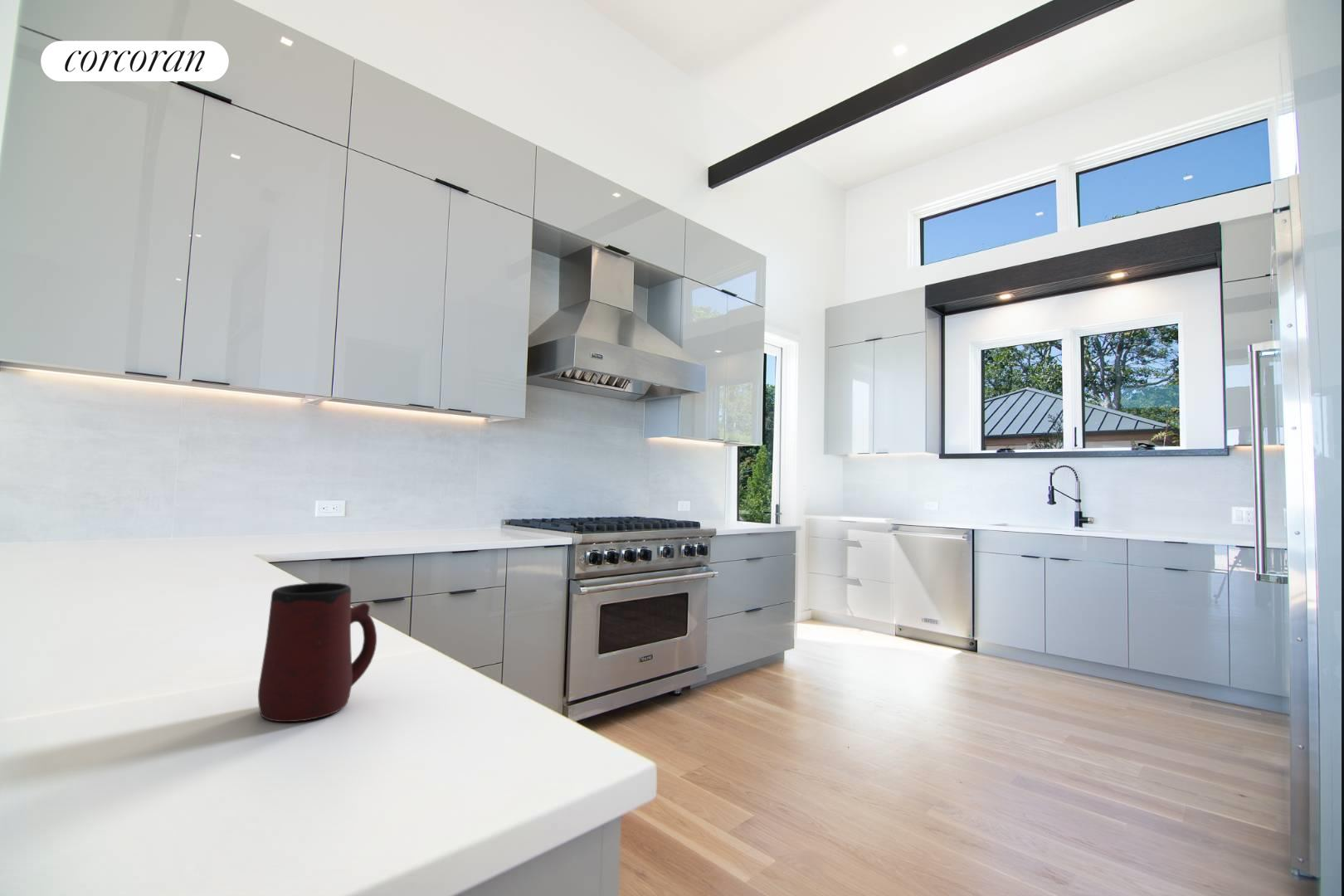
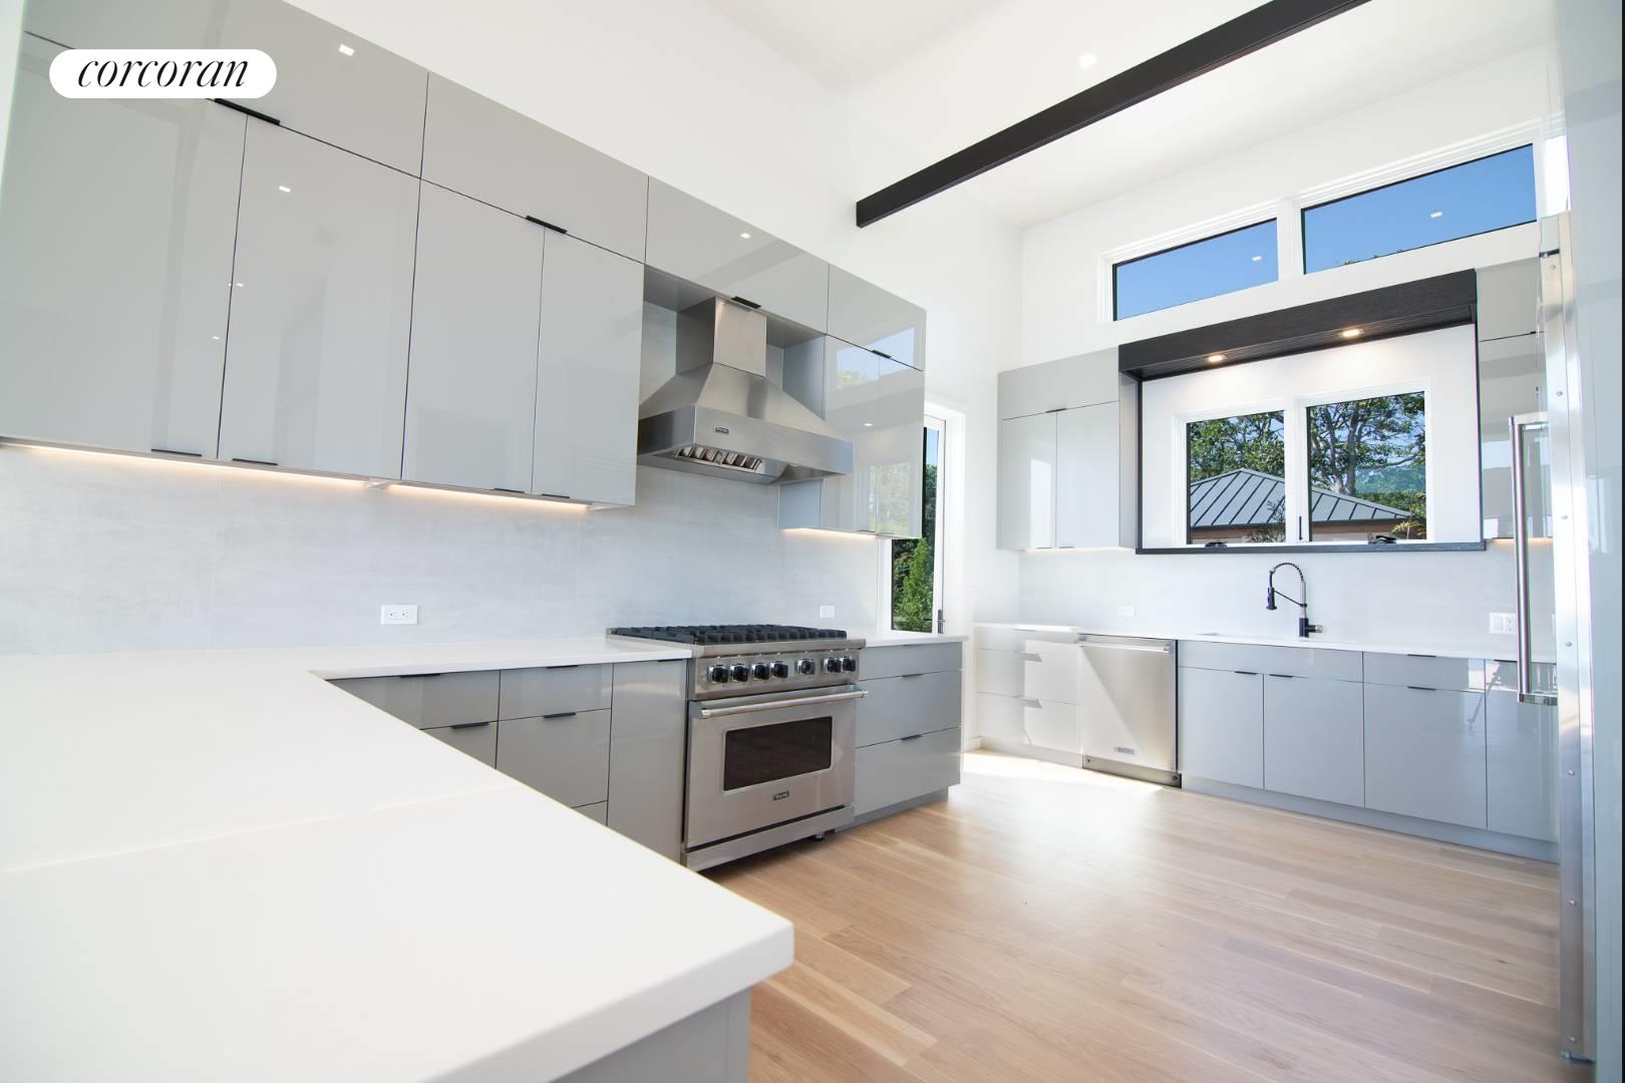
- mug (323, 645)
